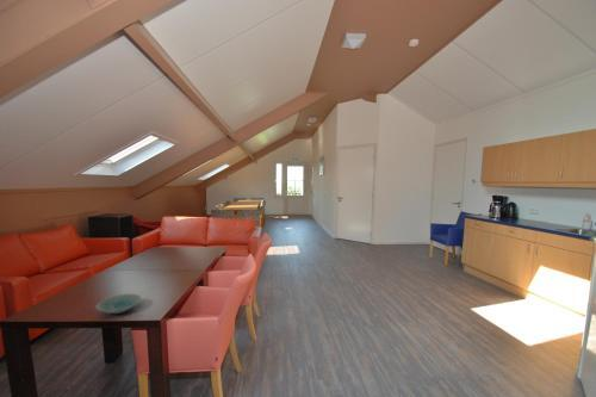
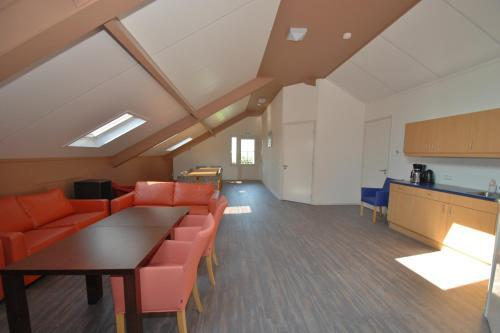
- bowl (119, 305)
